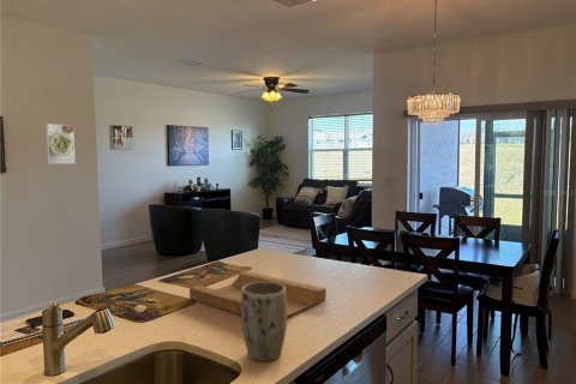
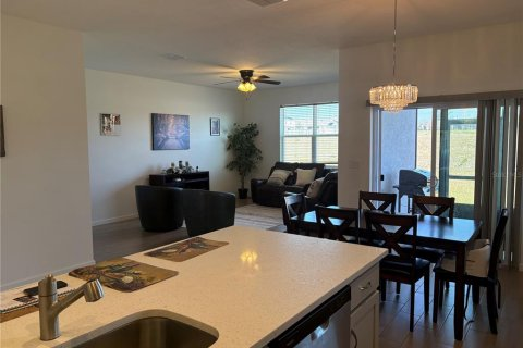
- cutting board (253, 282)
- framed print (60, 144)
- plant pot (264, 320)
